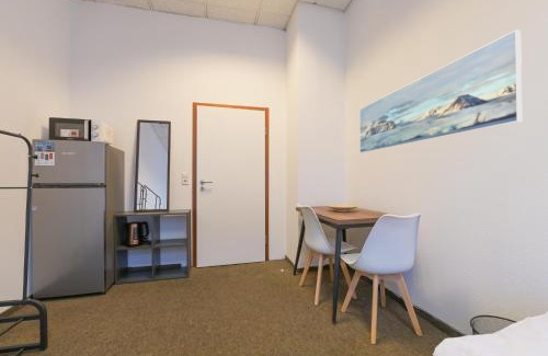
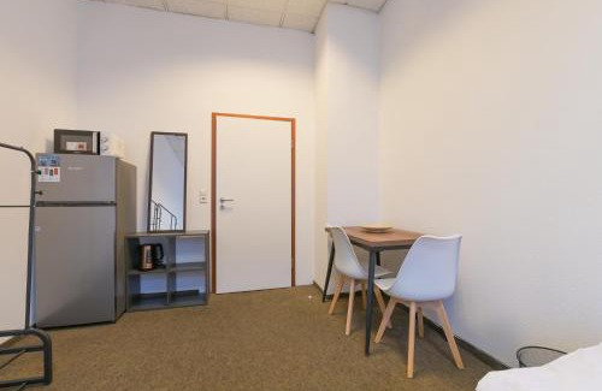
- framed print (412, 113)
